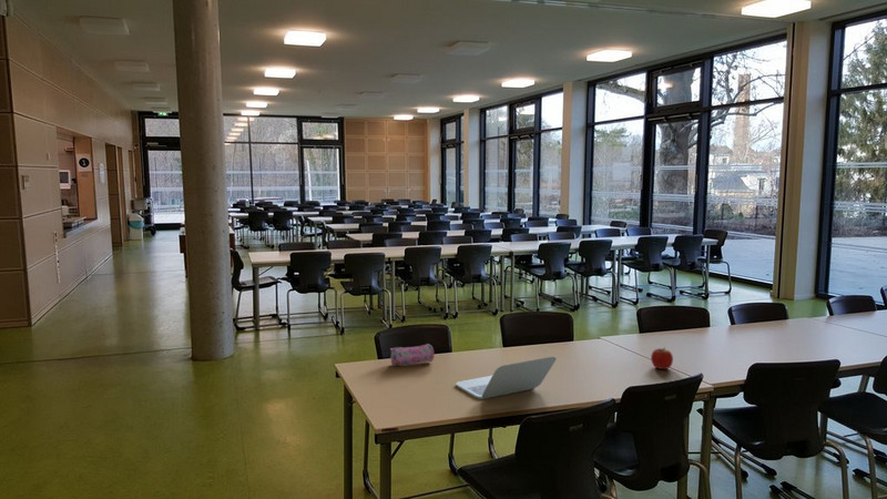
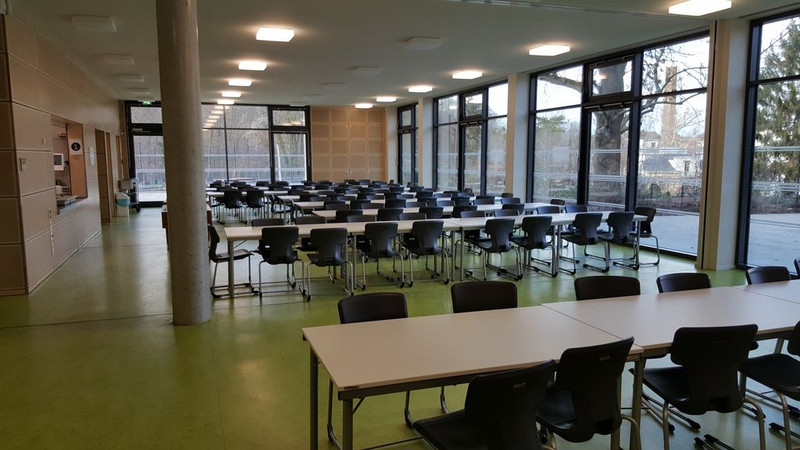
- pencil case (411, 354)
- laptop (503, 370)
- apple (661, 357)
